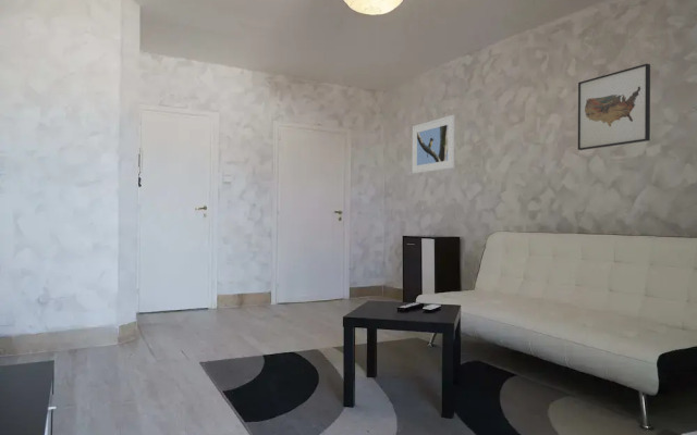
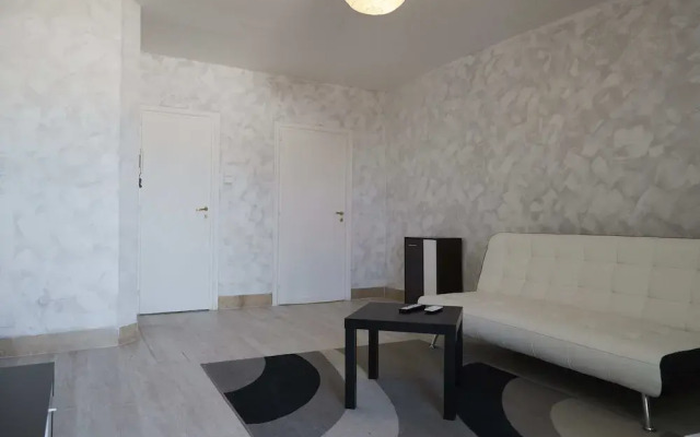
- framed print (431, 146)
- wall art (611, 109)
